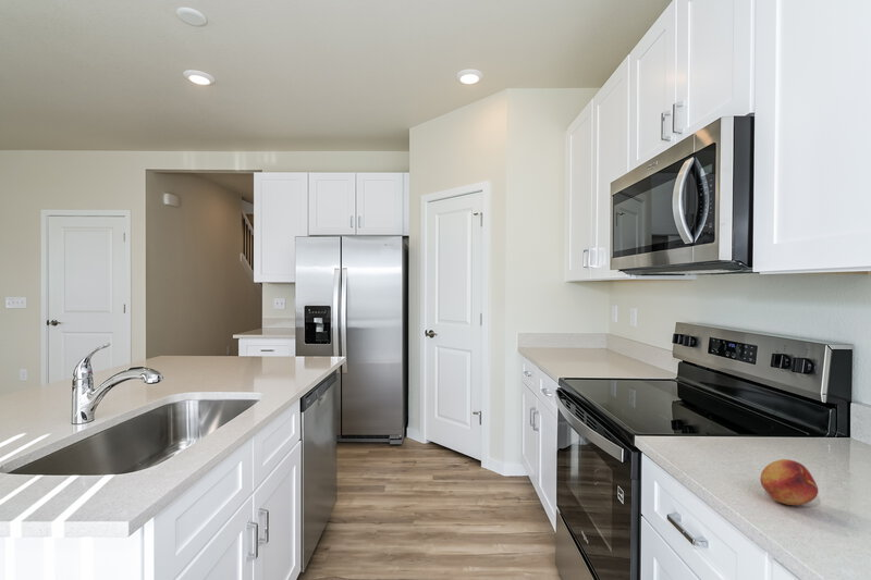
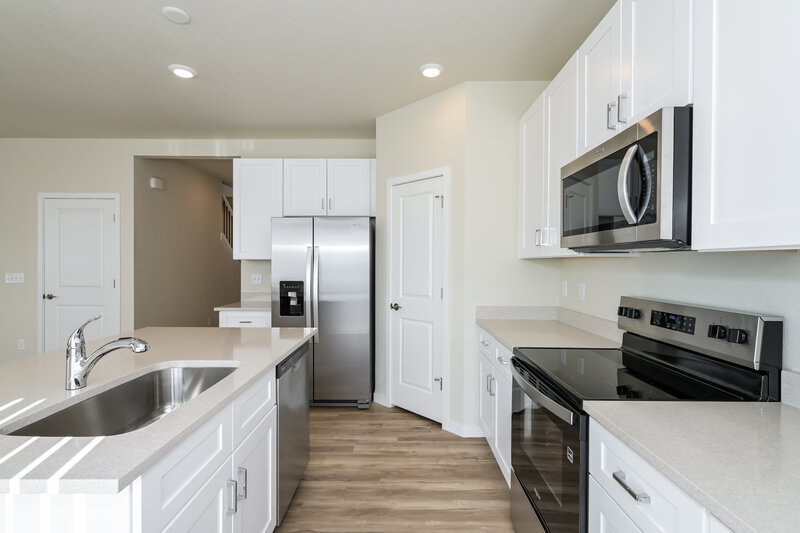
- fruit (786, 481)
